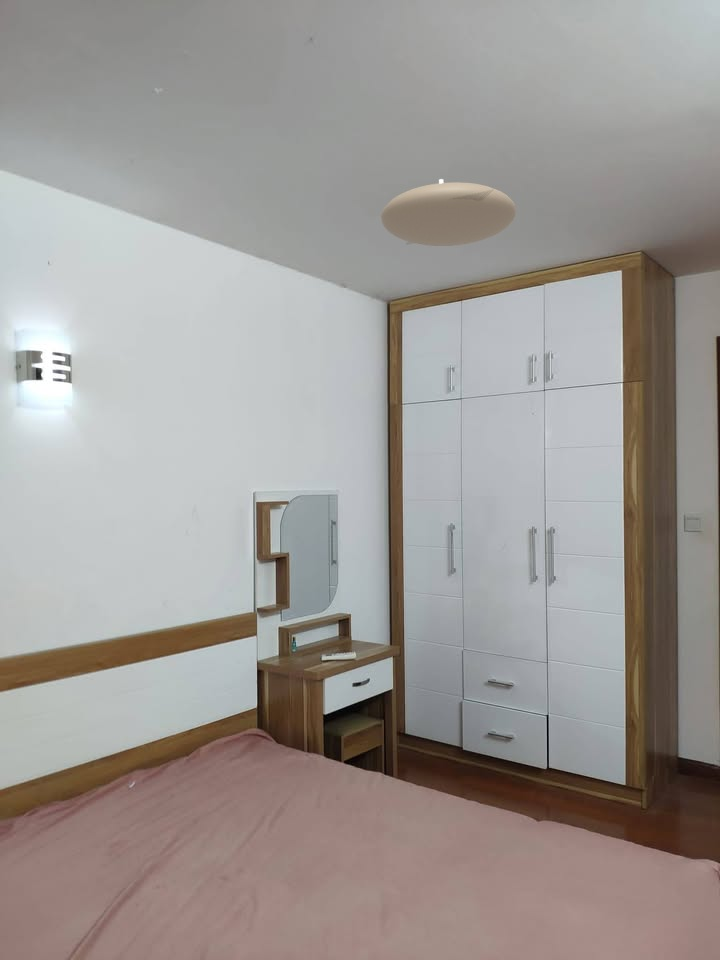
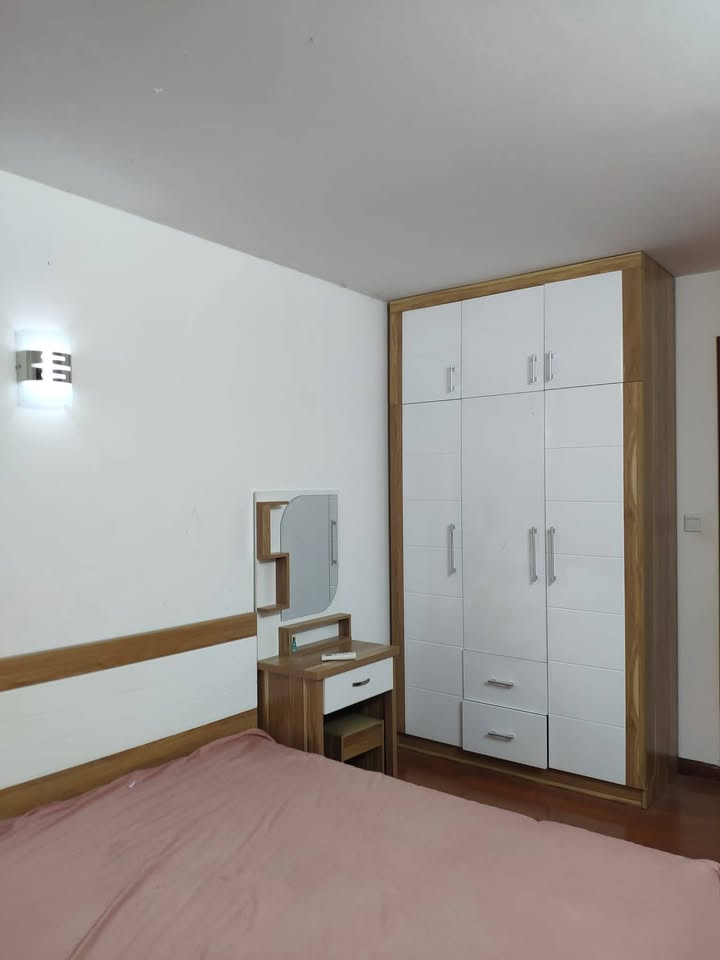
- ceiling light (447, 203)
